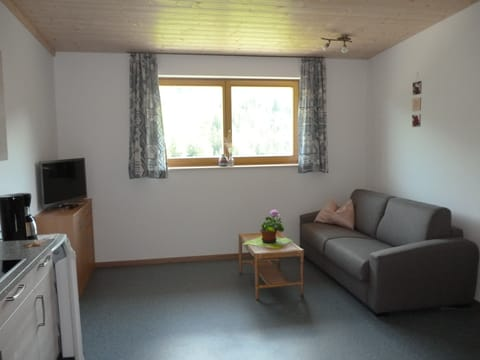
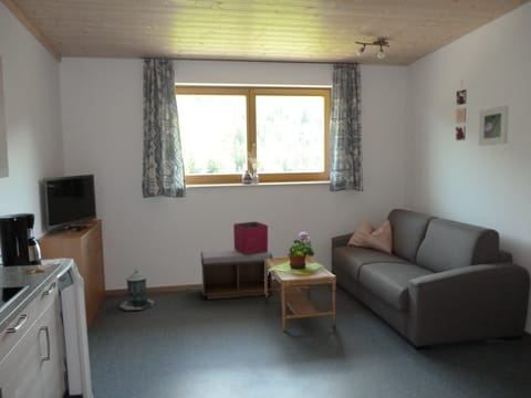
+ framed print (492, 126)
+ bench (236, 272)
+ lantern (136, 281)
+ storage bin (250, 238)
